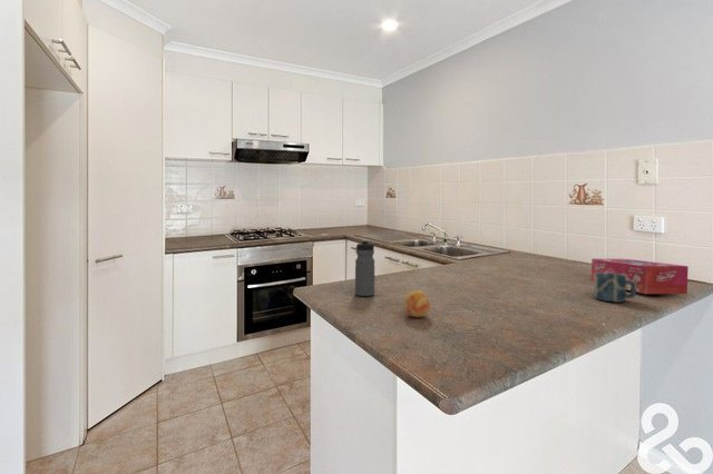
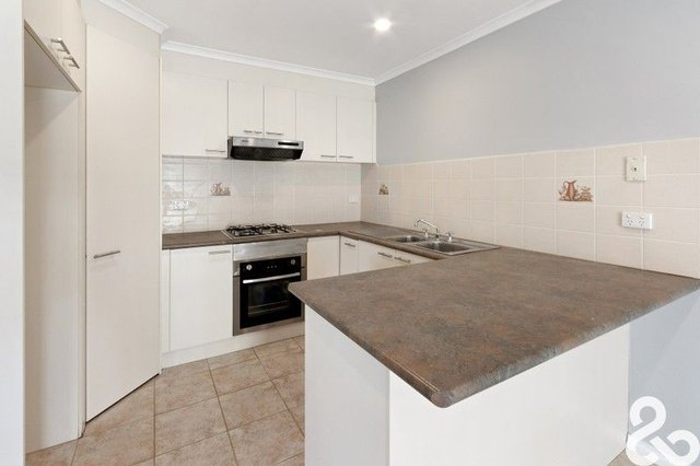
- tissue box (634, 274)
- water bottle (364, 267)
- fruit (416, 303)
- cup (614, 287)
